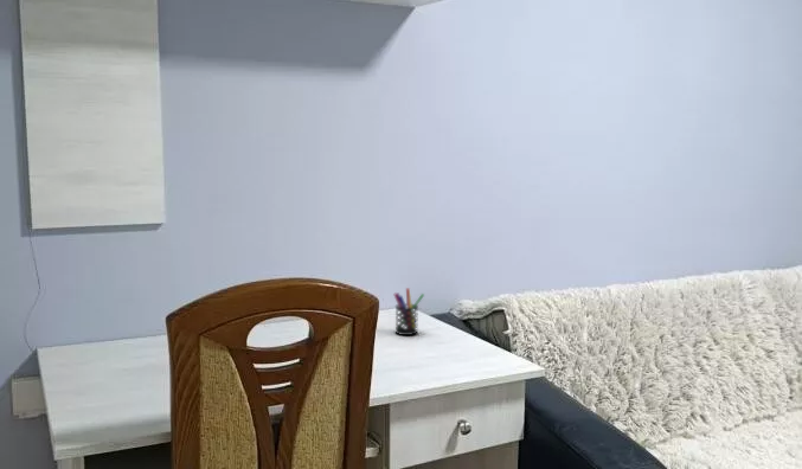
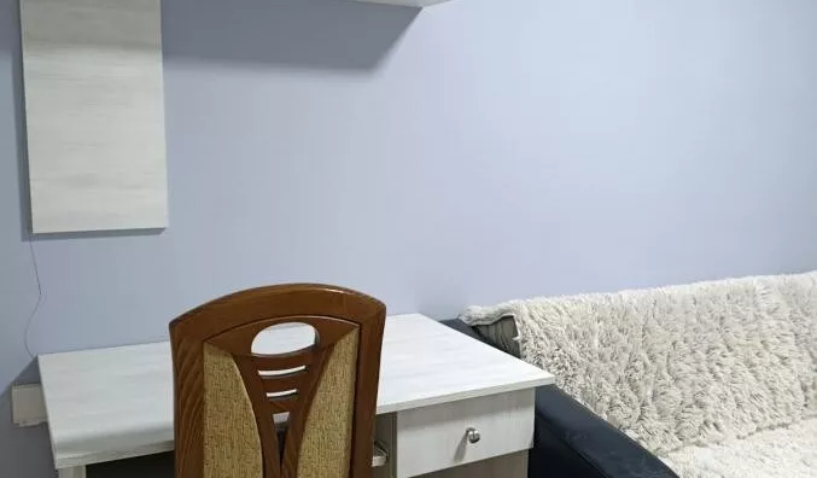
- pen holder (409, 309)
